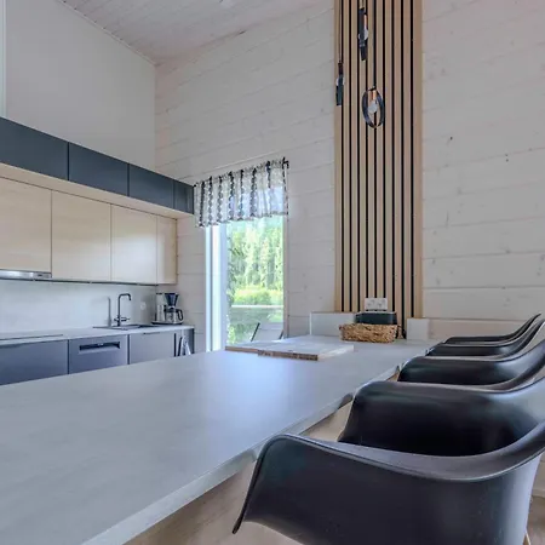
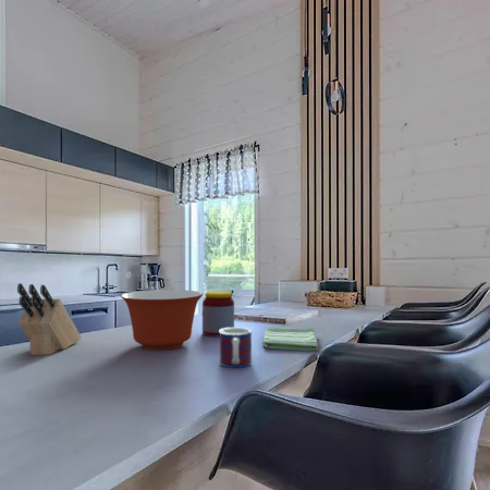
+ jar (218, 313)
+ dish towel (290, 336)
+ knife block (49, 315)
+ mixing bowl (162, 319)
+ mug (235, 348)
